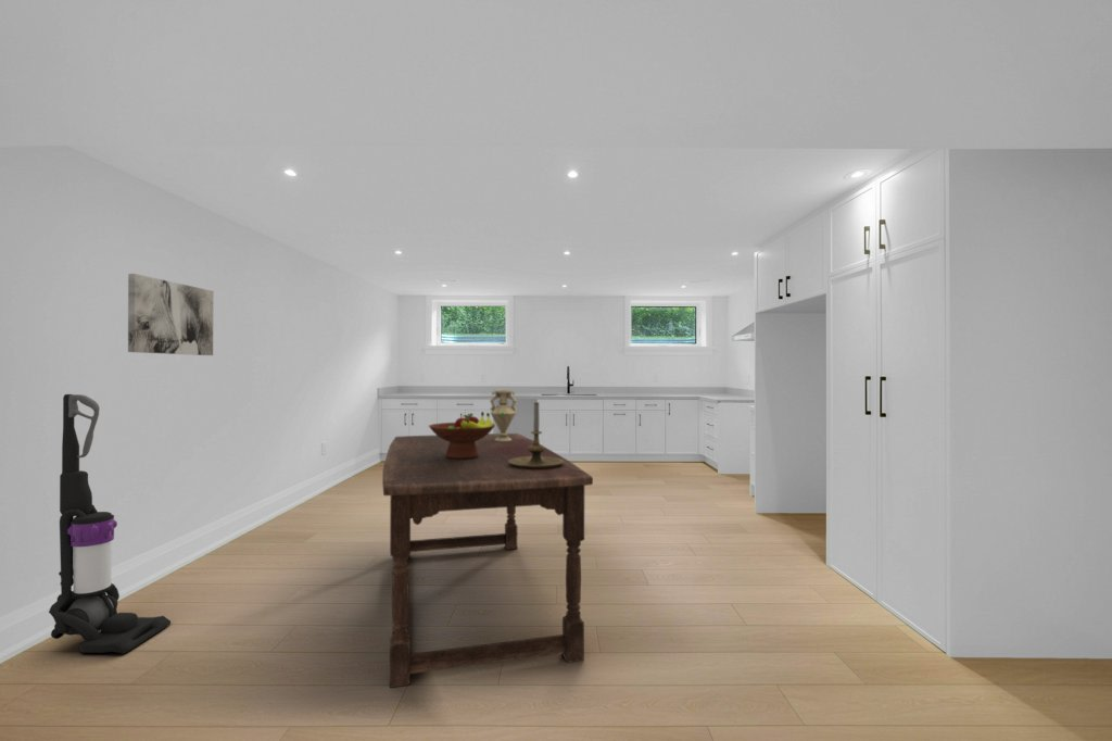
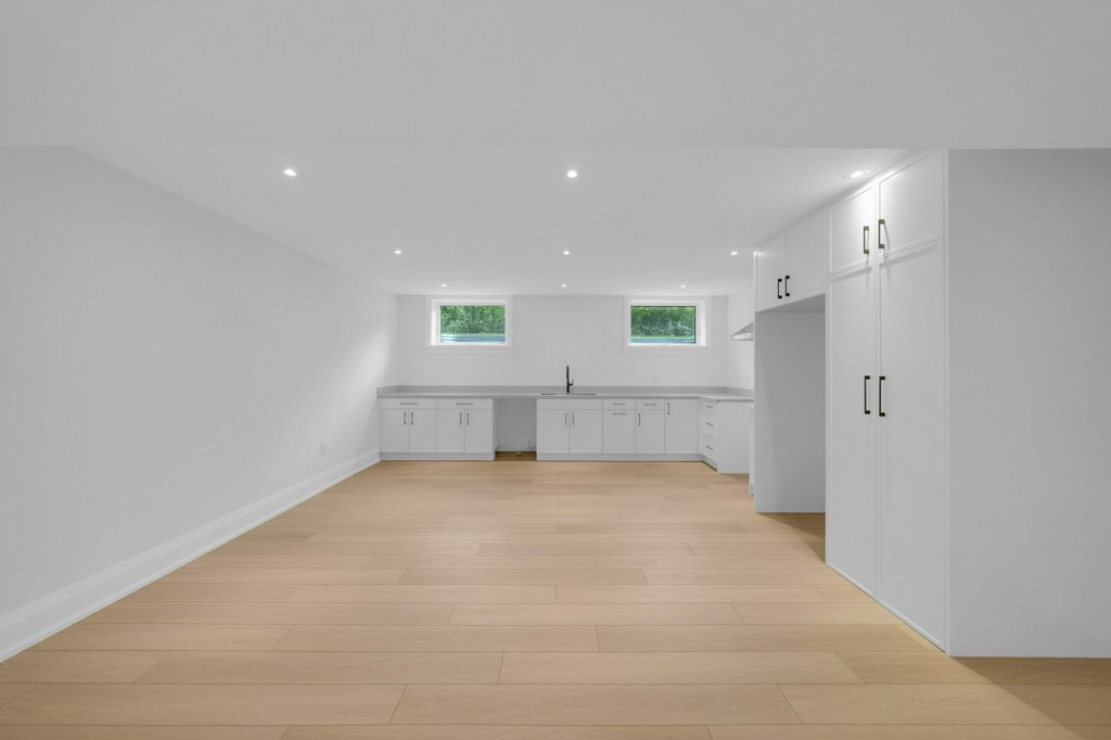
- dining table (470, 536)
- candle holder (536, 432)
- vacuum cleaner (101, 516)
- fruit bowl (462, 434)
- vase (503, 414)
- wall art (174, 318)
